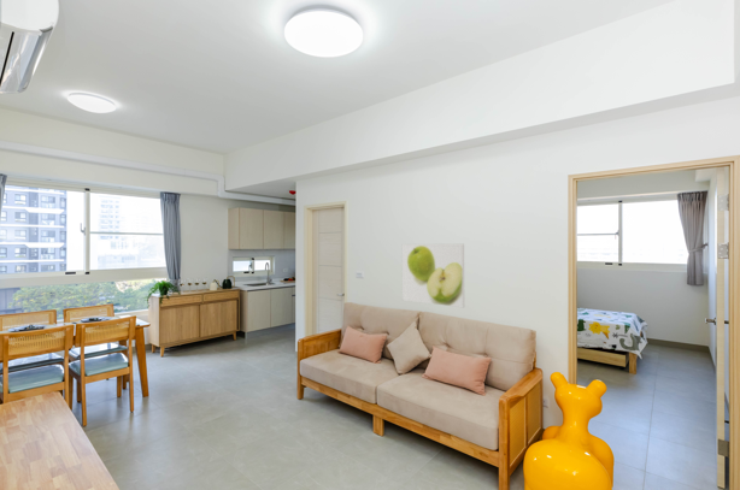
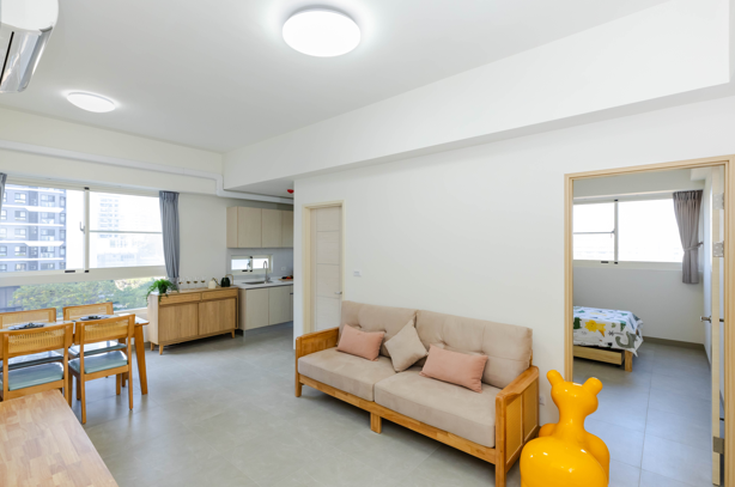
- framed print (430, 273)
